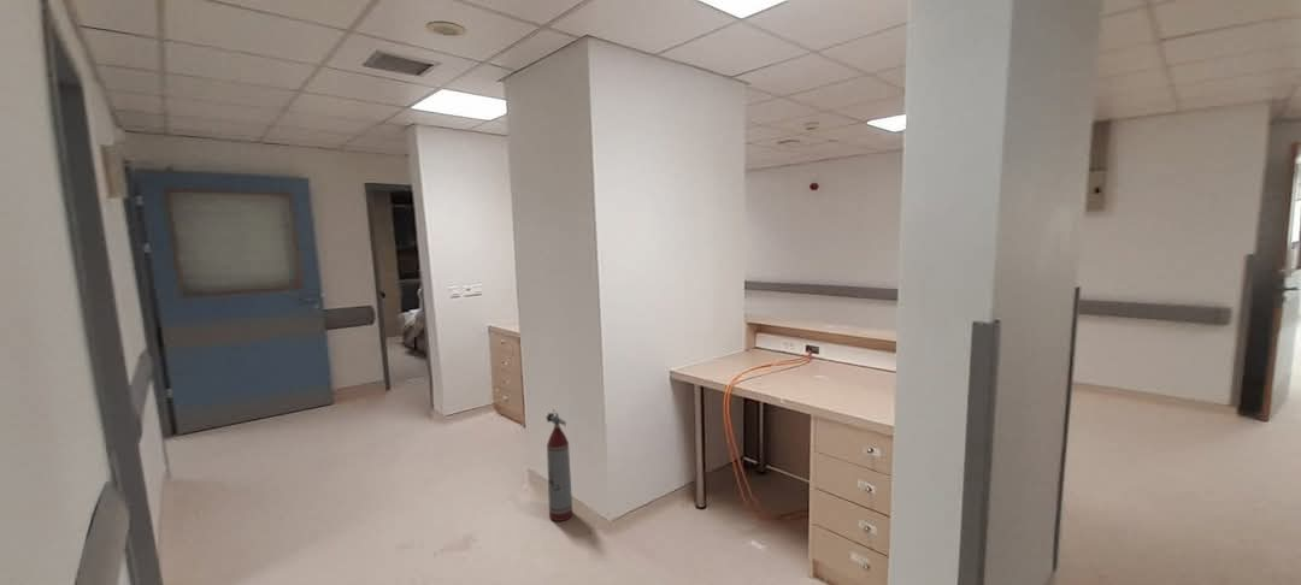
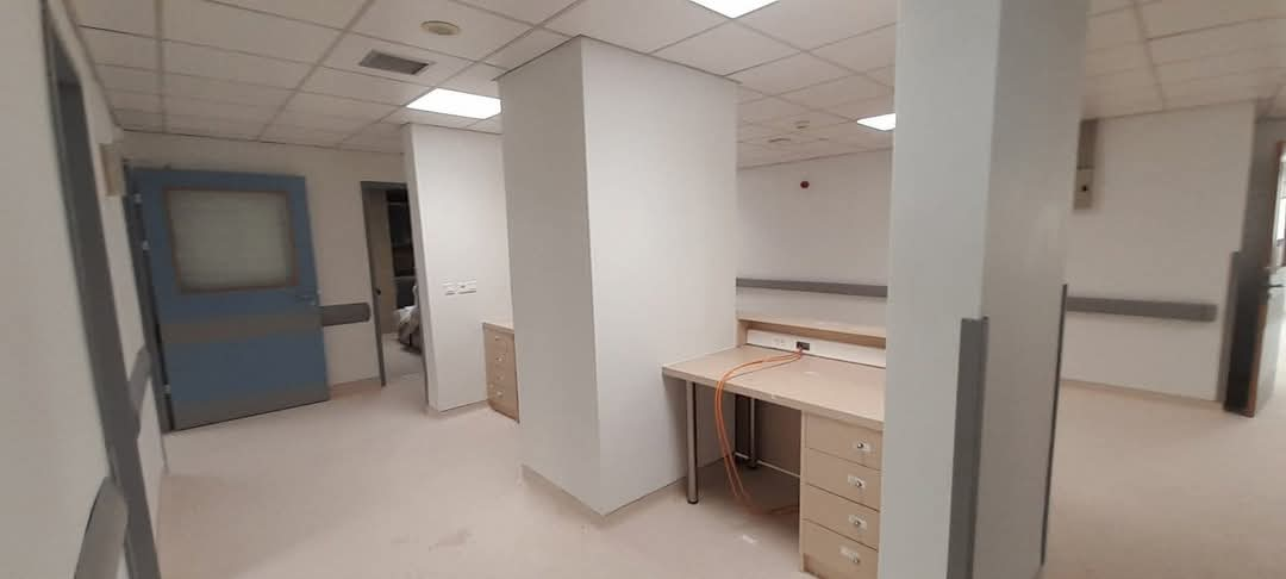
- fire extinguisher (558, 465)
